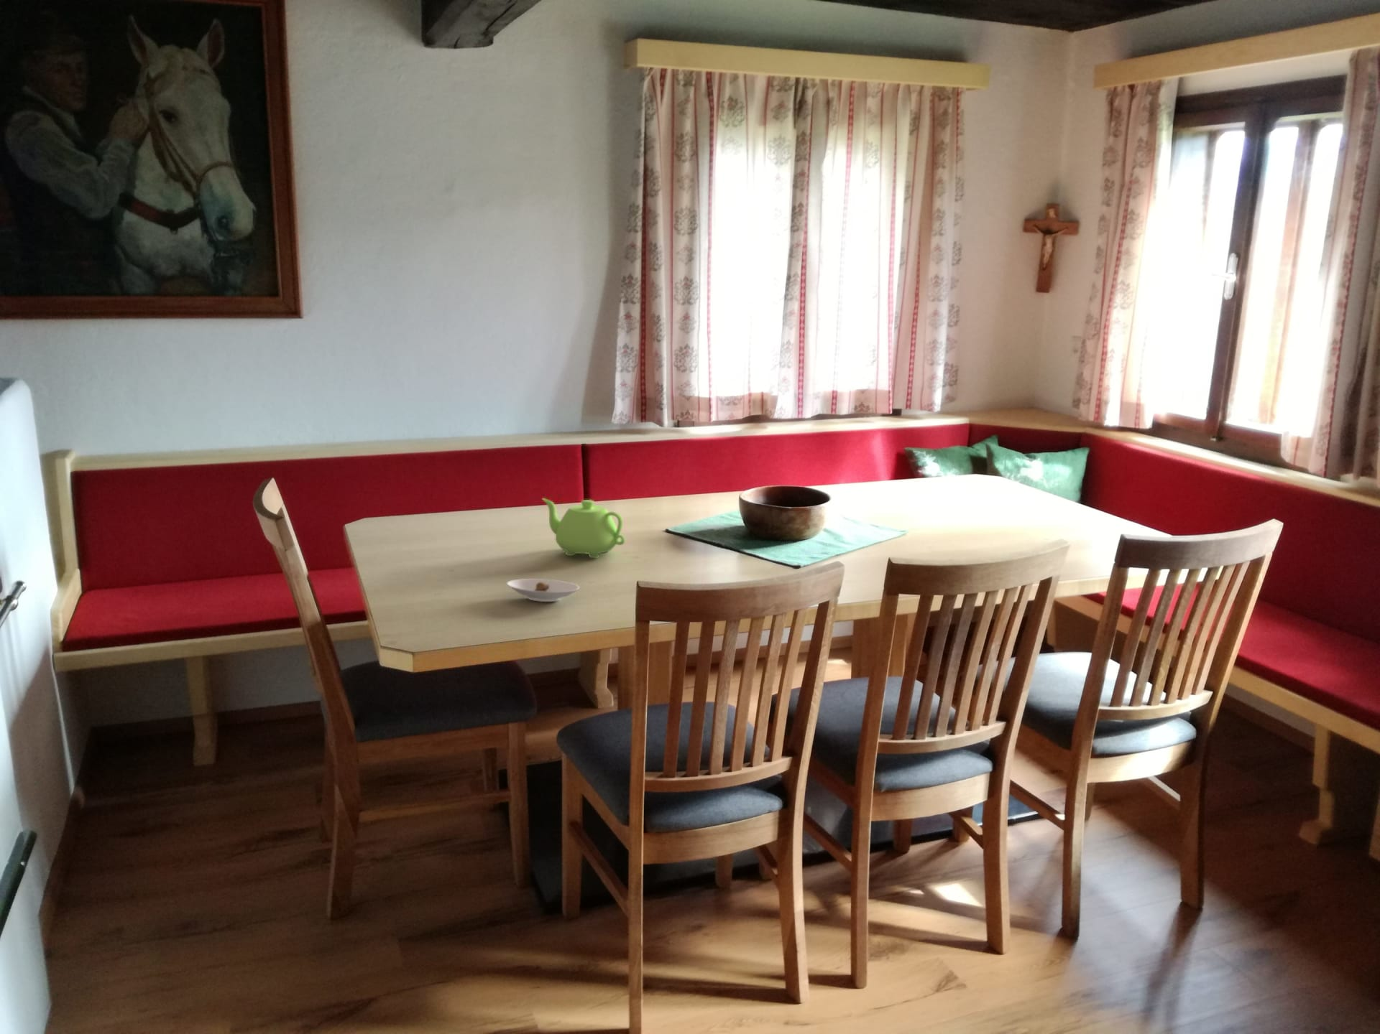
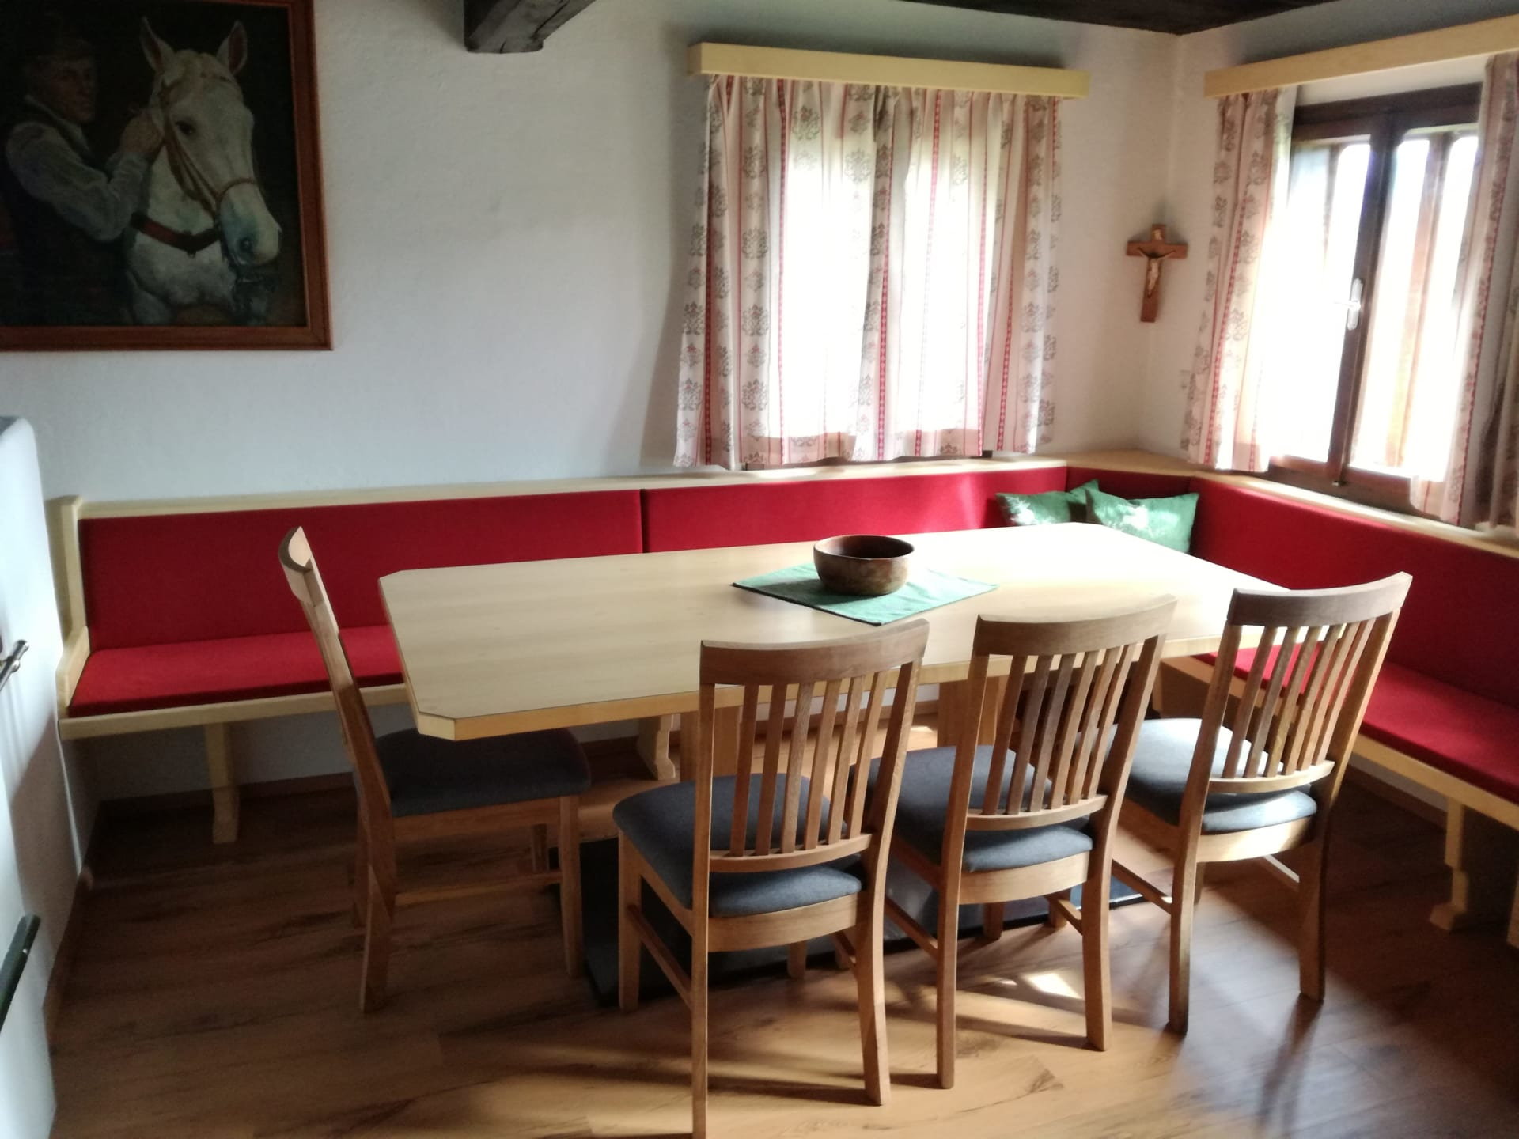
- saucer (542, 590)
- teapot (582, 527)
